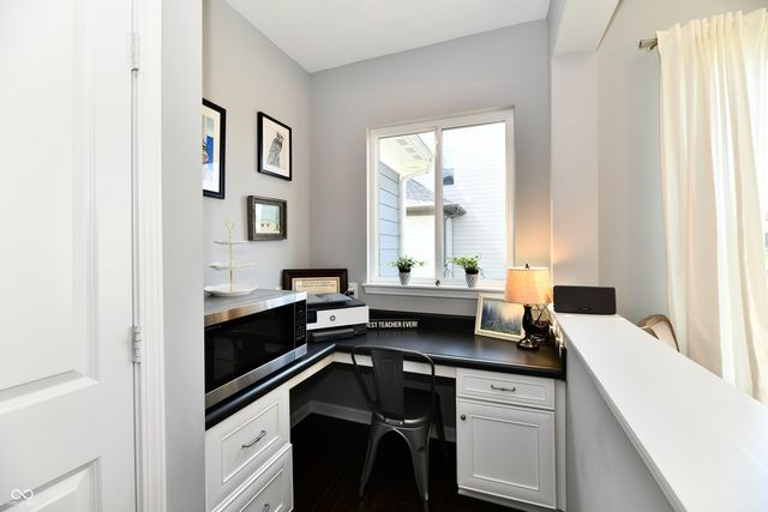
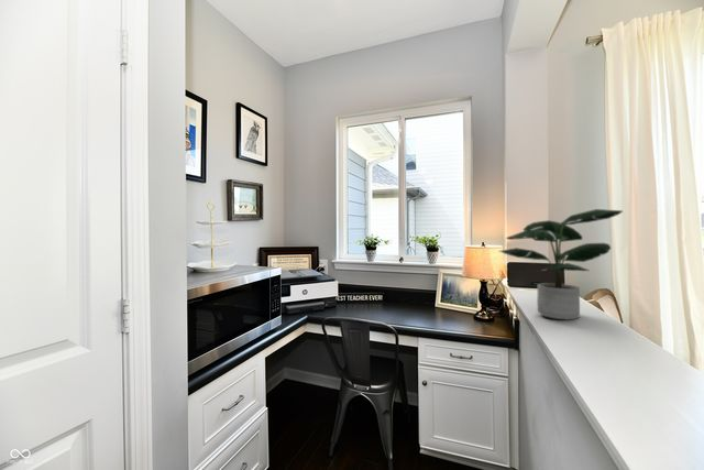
+ potted plant (557, 263)
